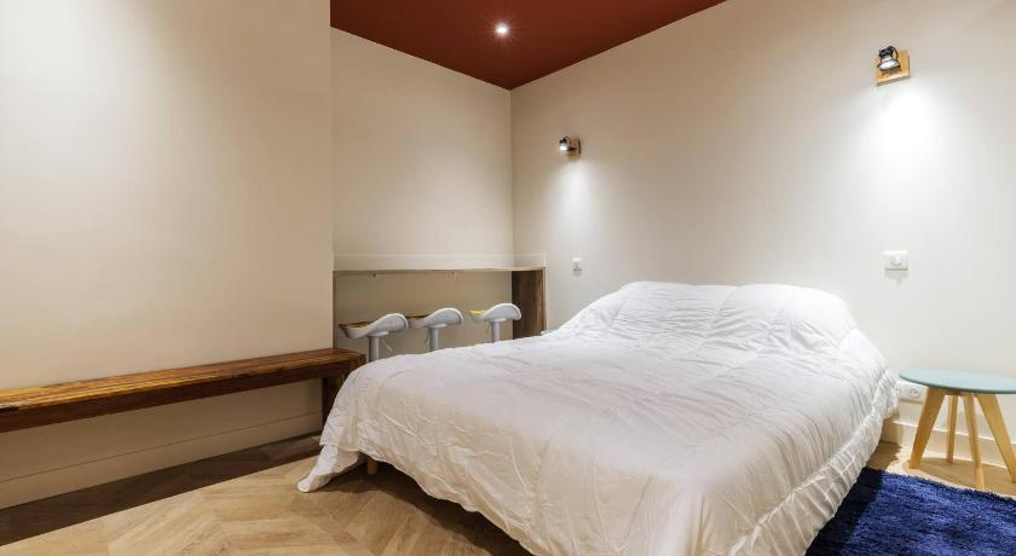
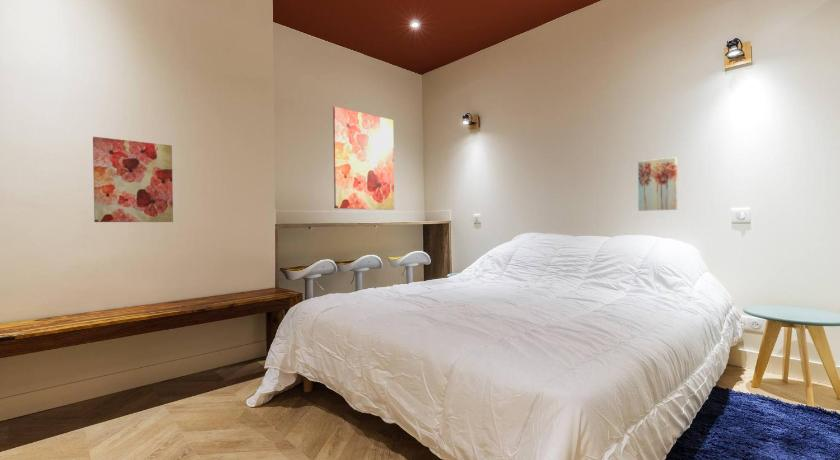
+ wall art (365, 161)
+ wall art (135, 181)
+ wall art (657, 184)
